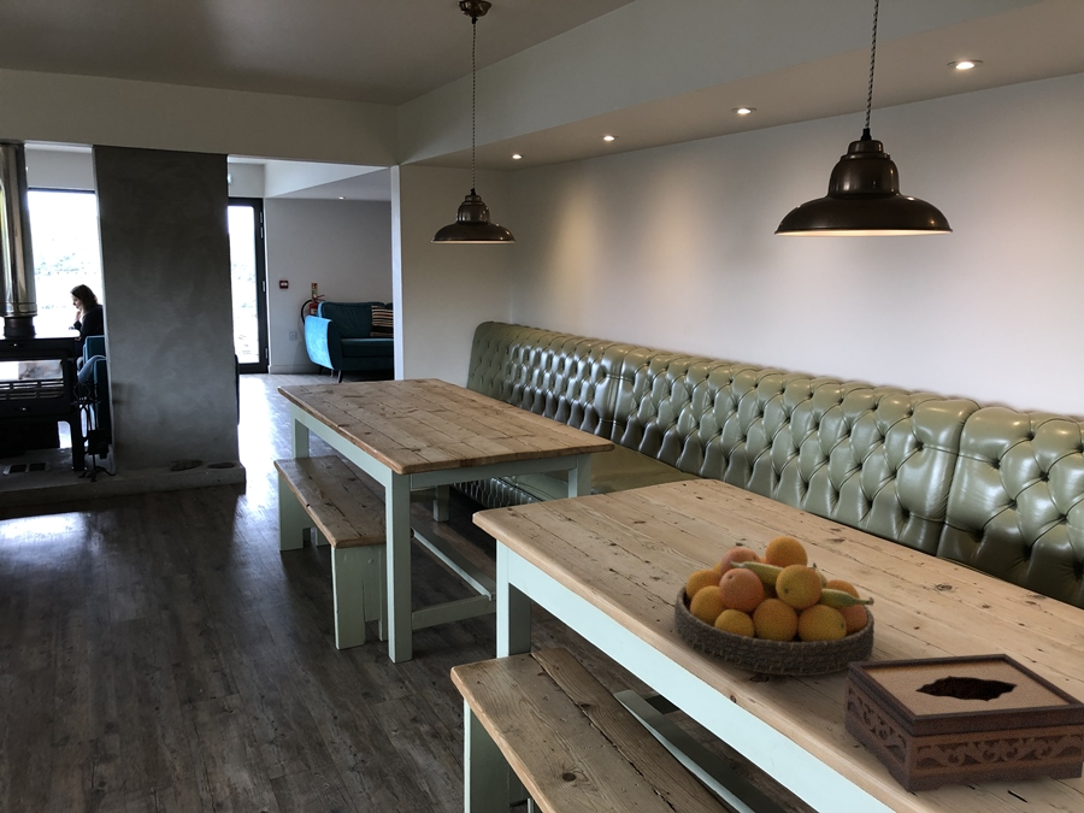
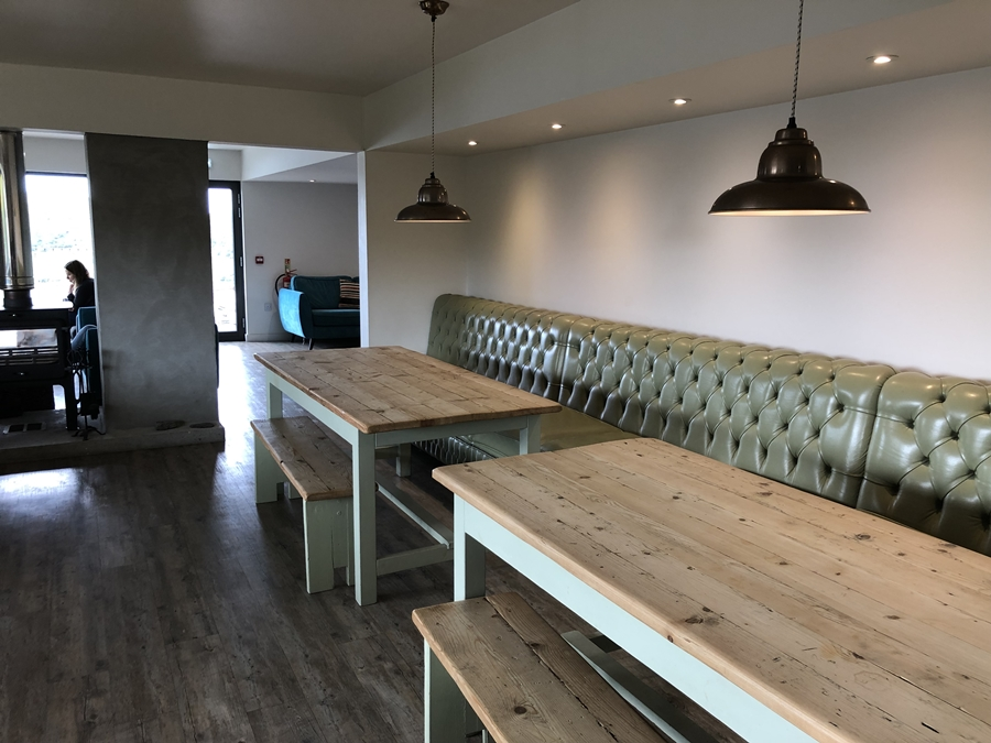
- fruit bowl (772, 591)
- tissue box (960, 717)
